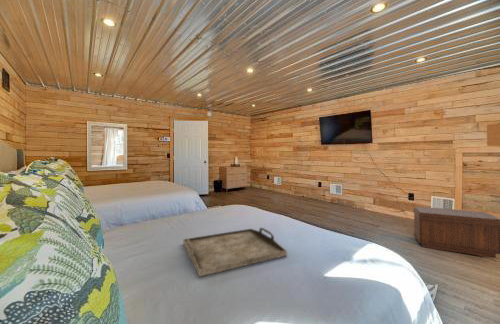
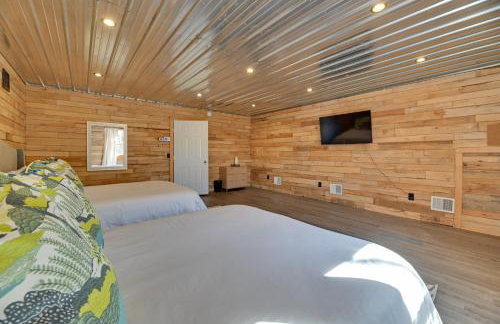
- bench (452, 229)
- serving tray (231, 242)
